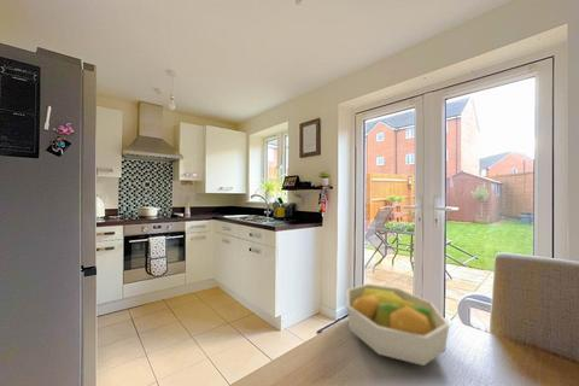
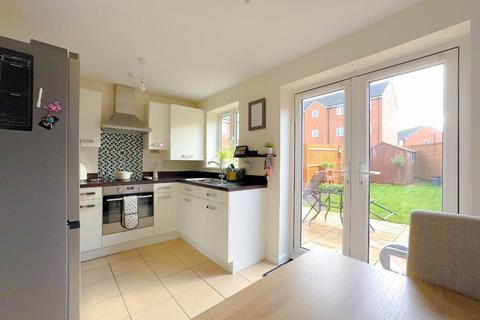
- fruit bowl (390, 312)
